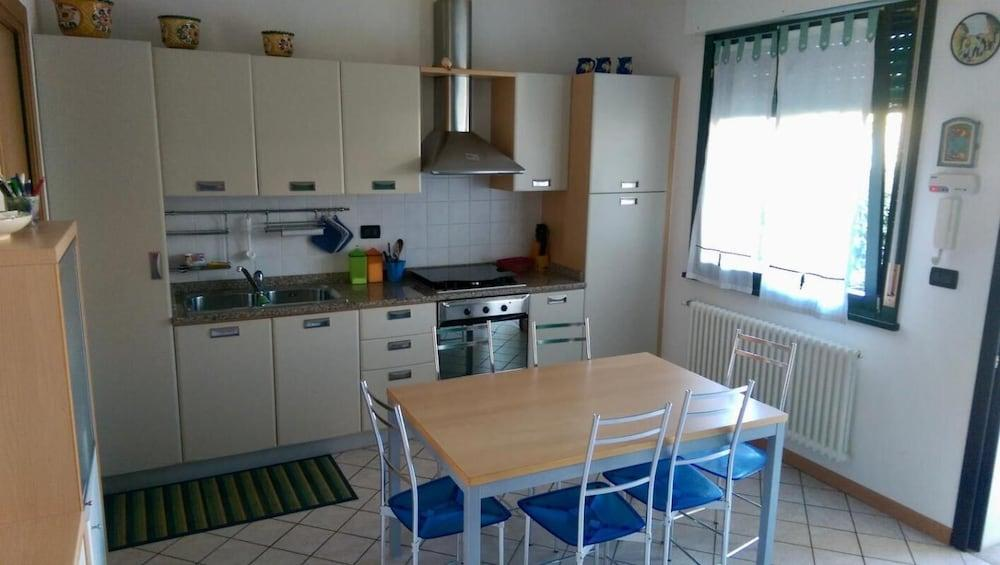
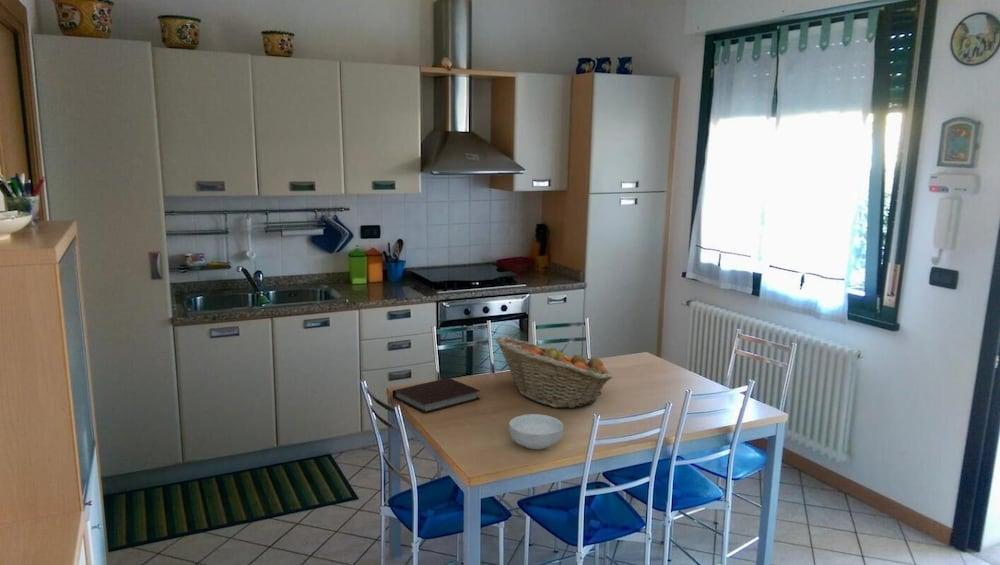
+ notebook (436, 394)
+ fruit basket (552, 367)
+ cereal bowl (535, 434)
